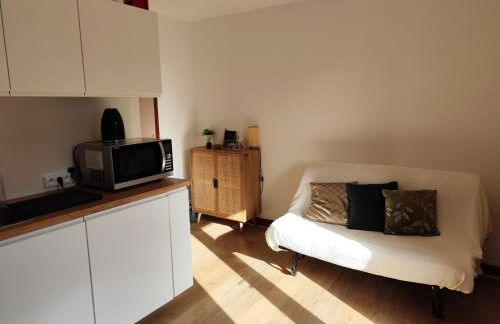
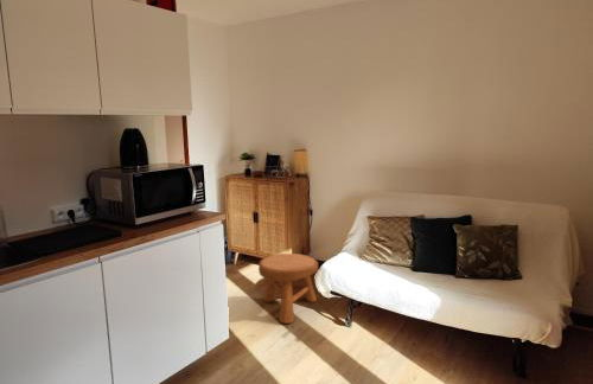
+ stool (288, 286)
